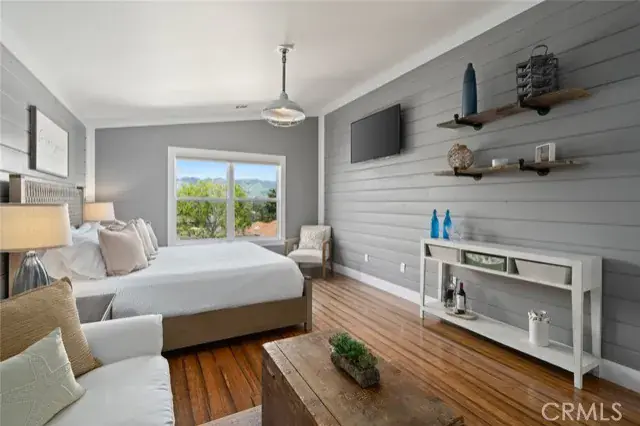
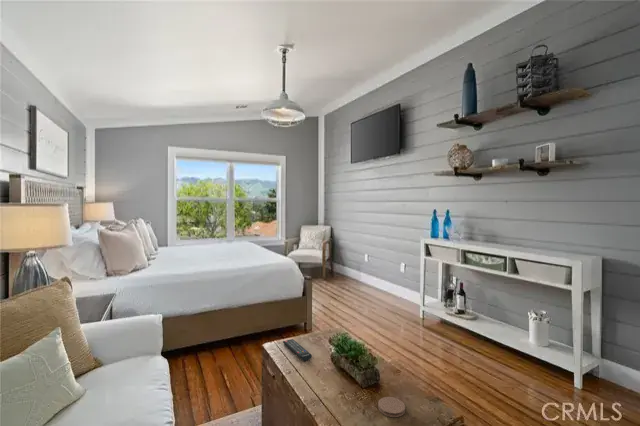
+ remote control (296, 349)
+ coaster (391, 406)
